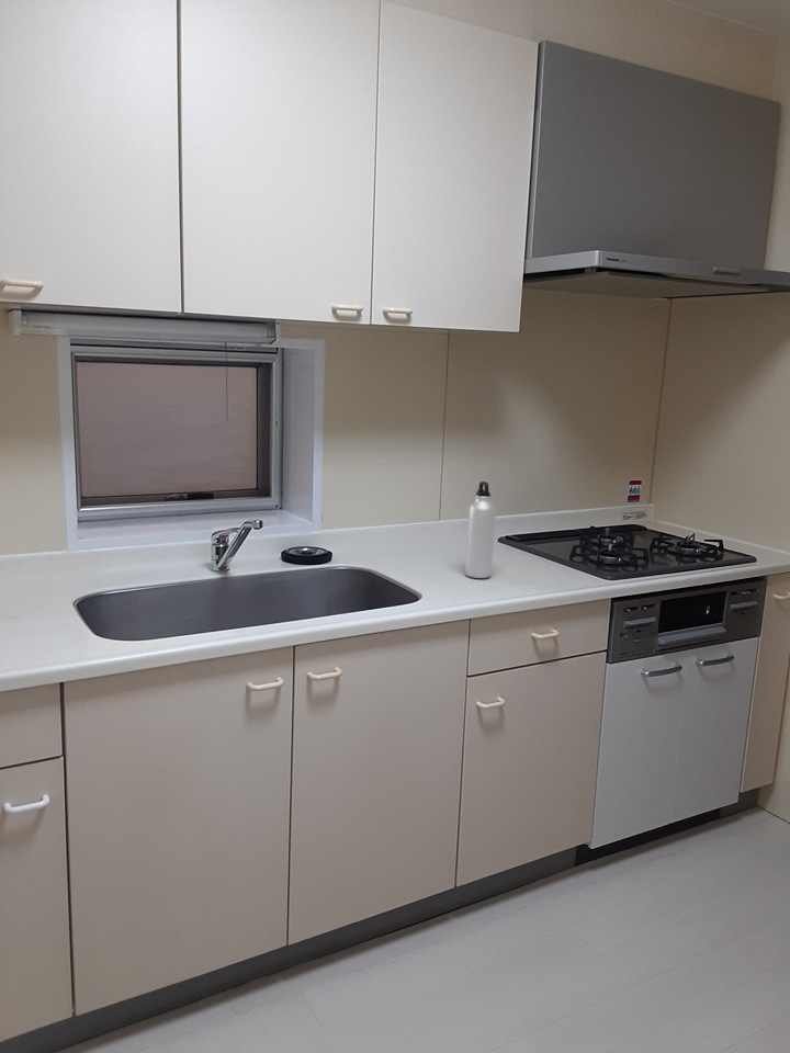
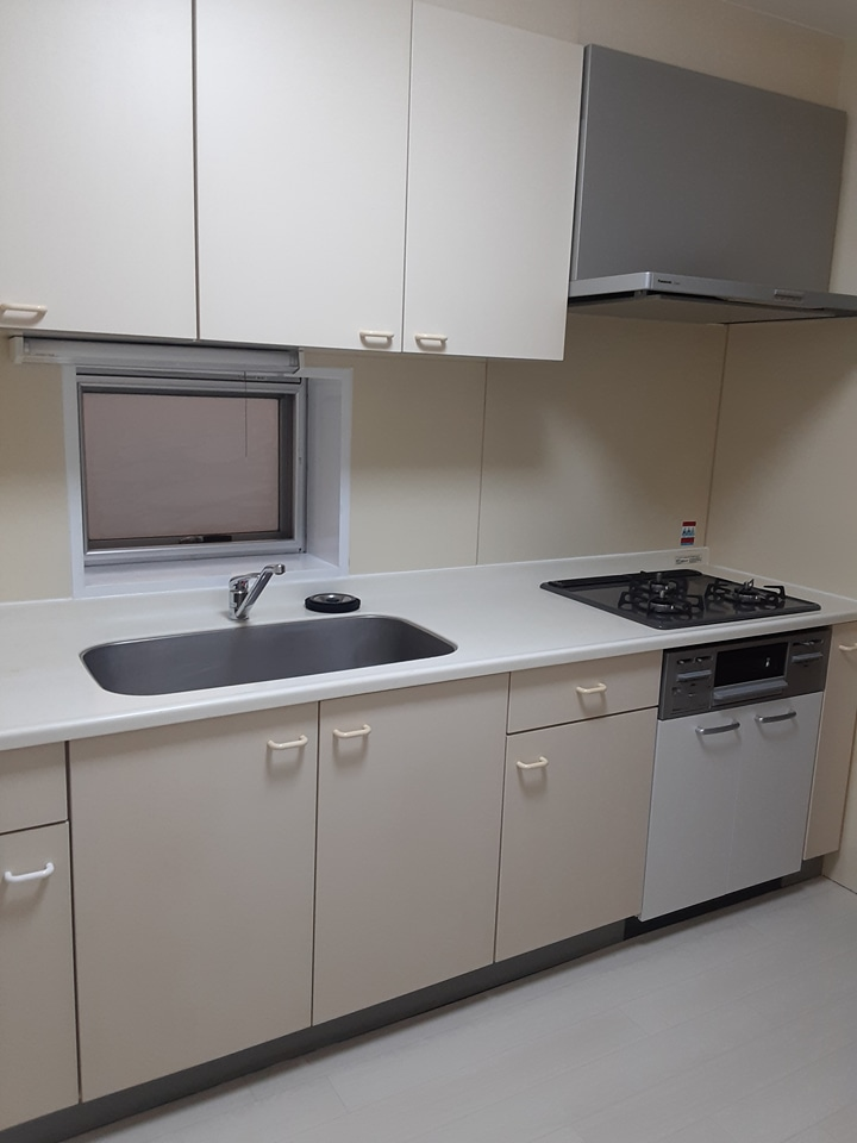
- water bottle (481, 529)
